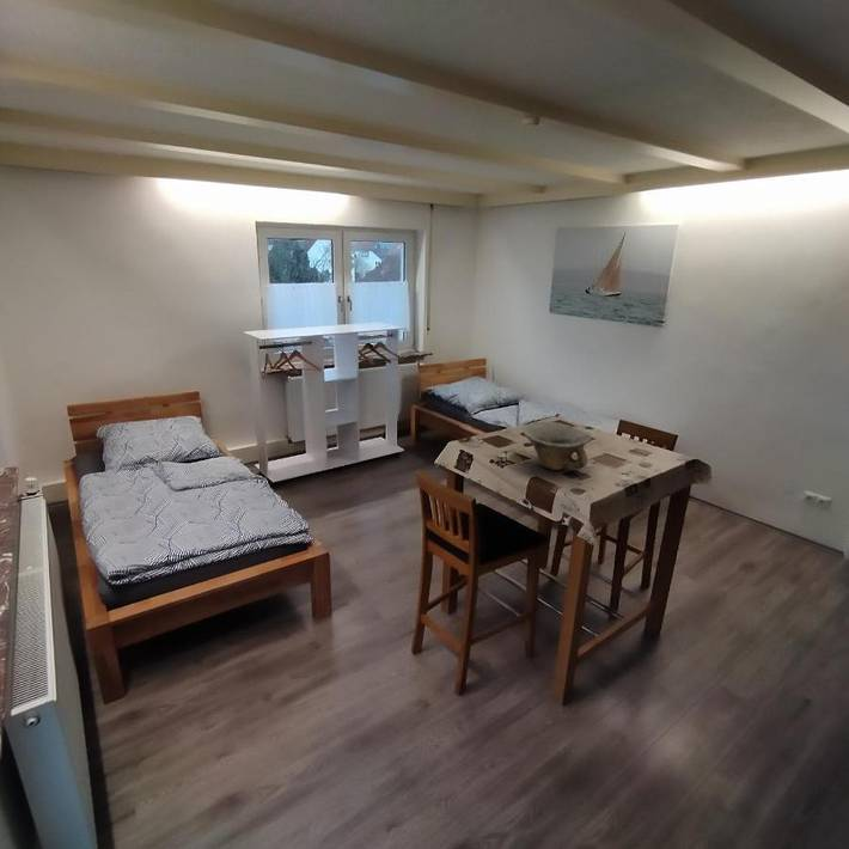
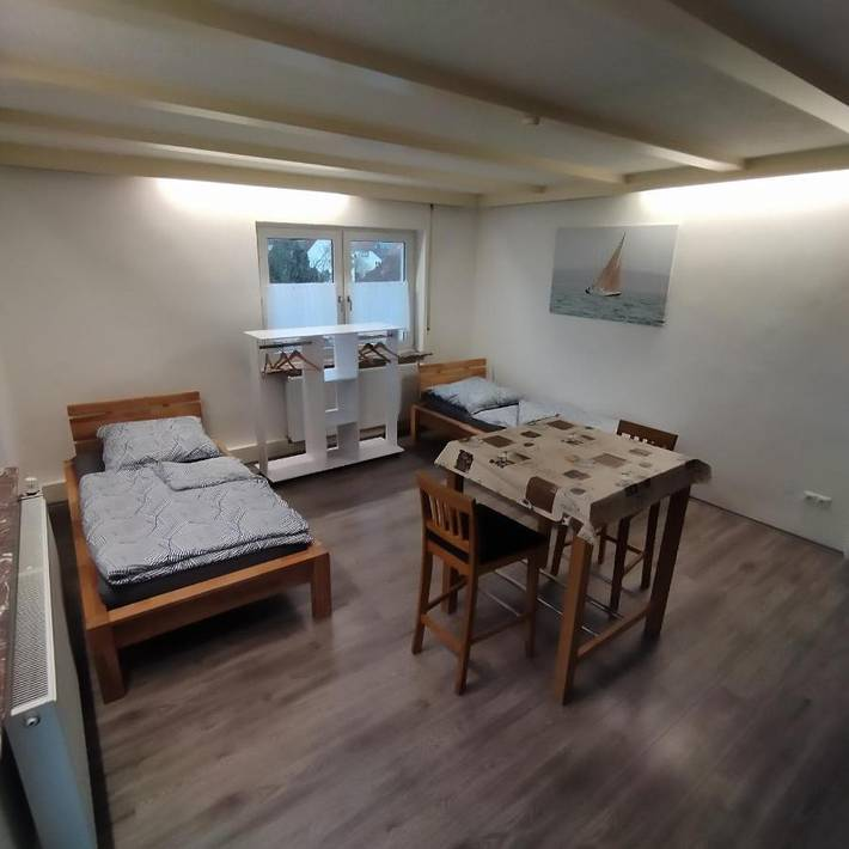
- bowl (555, 447)
